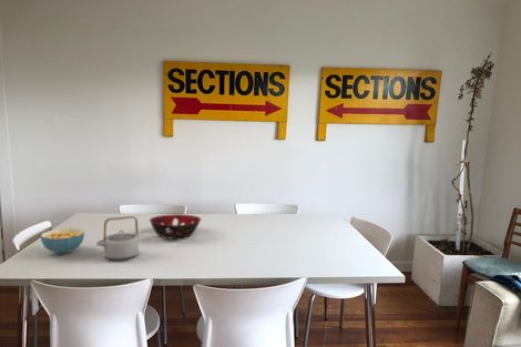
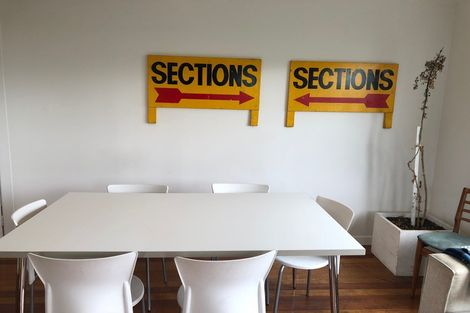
- teapot (118, 236)
- decorative bowl (175, 226)
- cereal bowl (63, 242)
